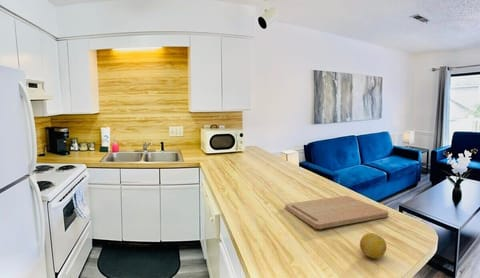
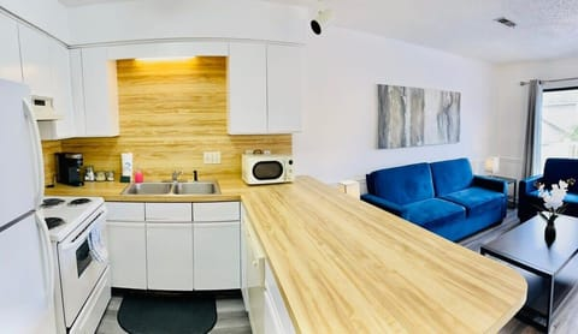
- cutting board (334, 209)
- fruit (372, 245)
